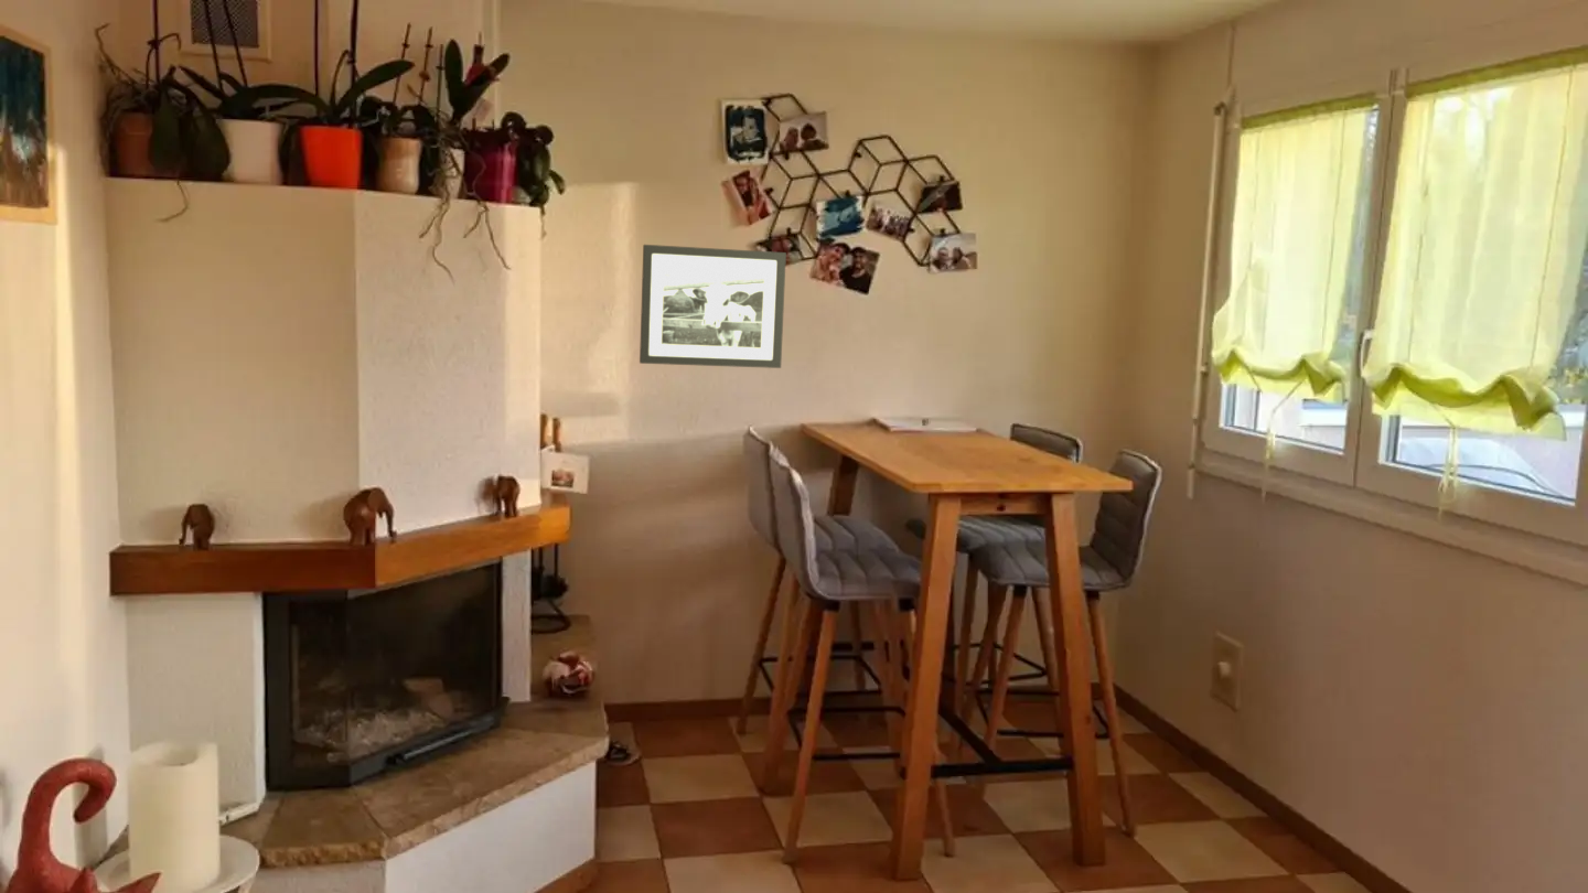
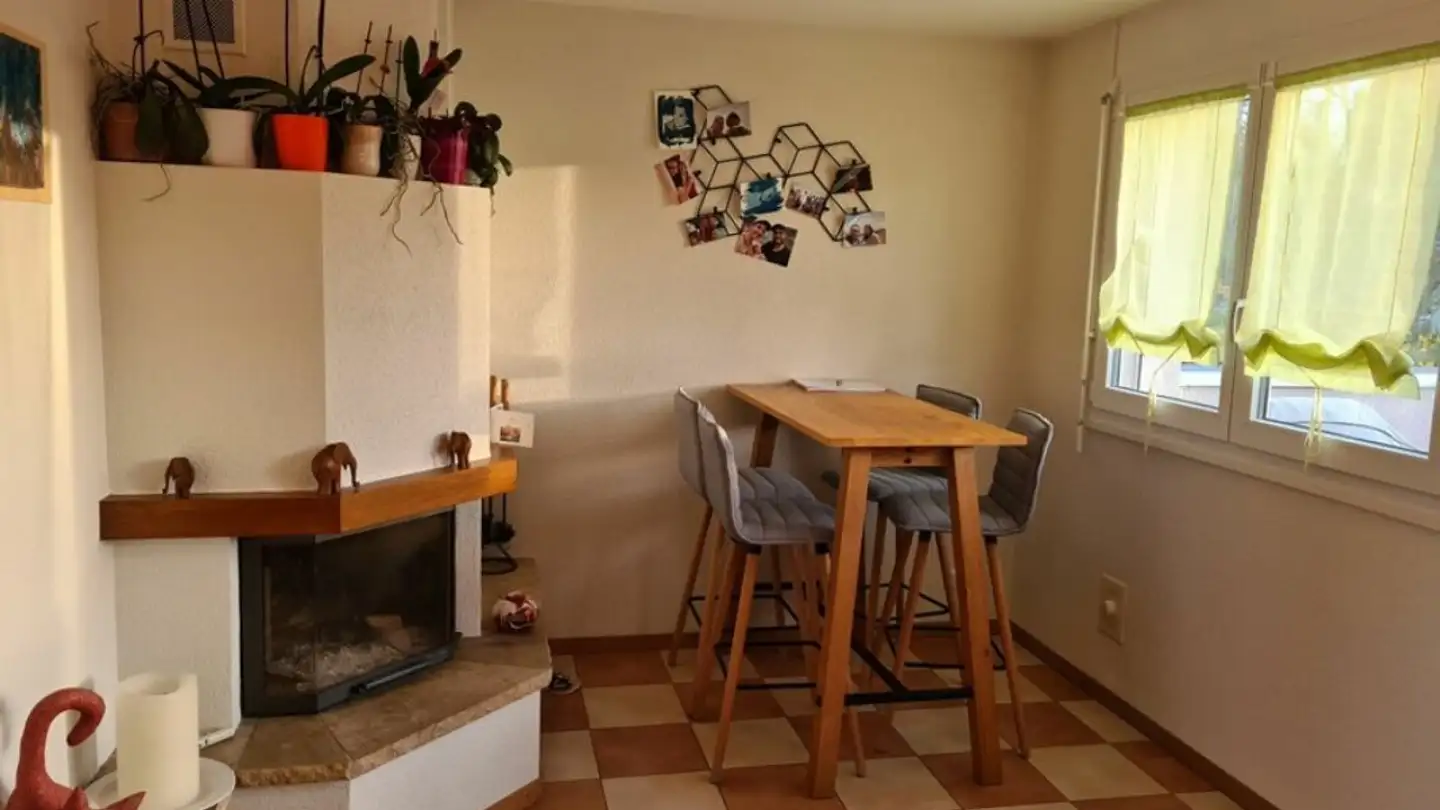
- picture frame (712, 306)
